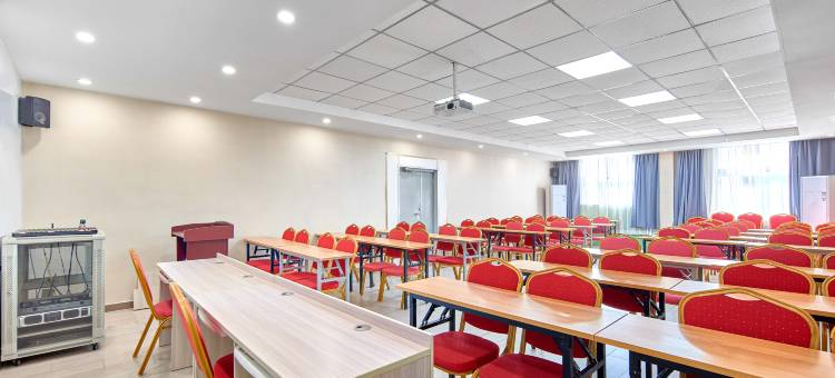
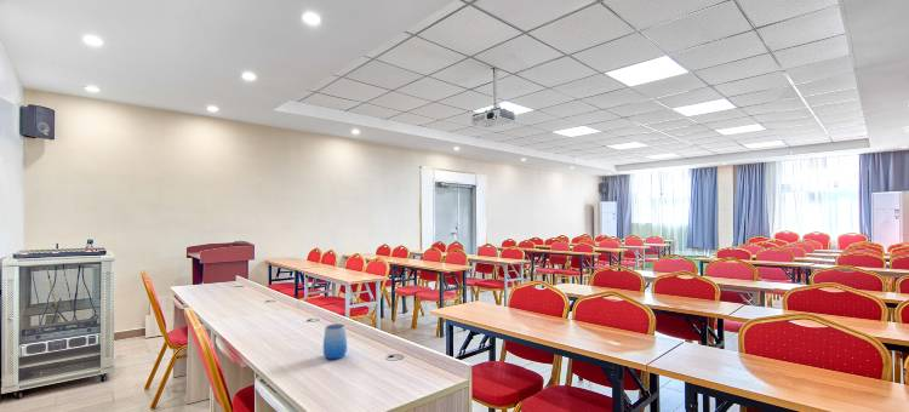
+ cup (335, 341)
